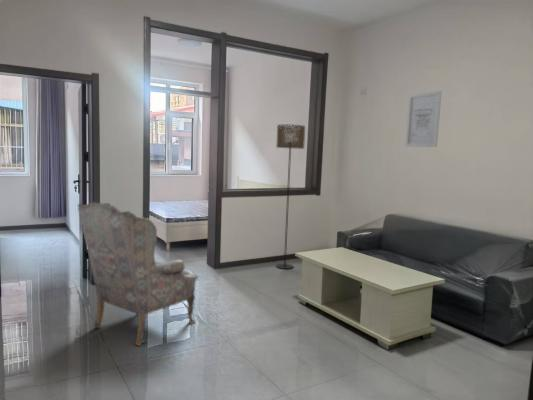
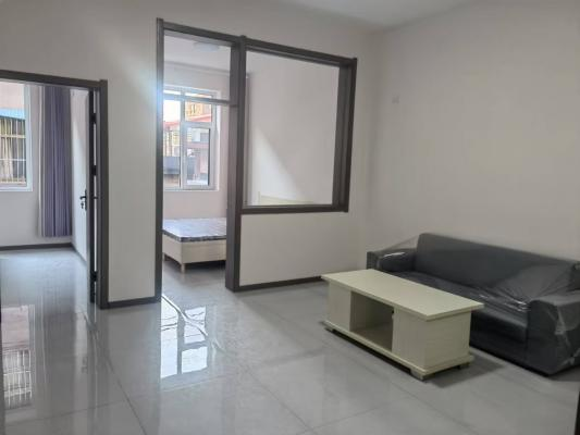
- floor lamp (287, 197)
- wall art (422, 120)
- armchair (140, 263)
